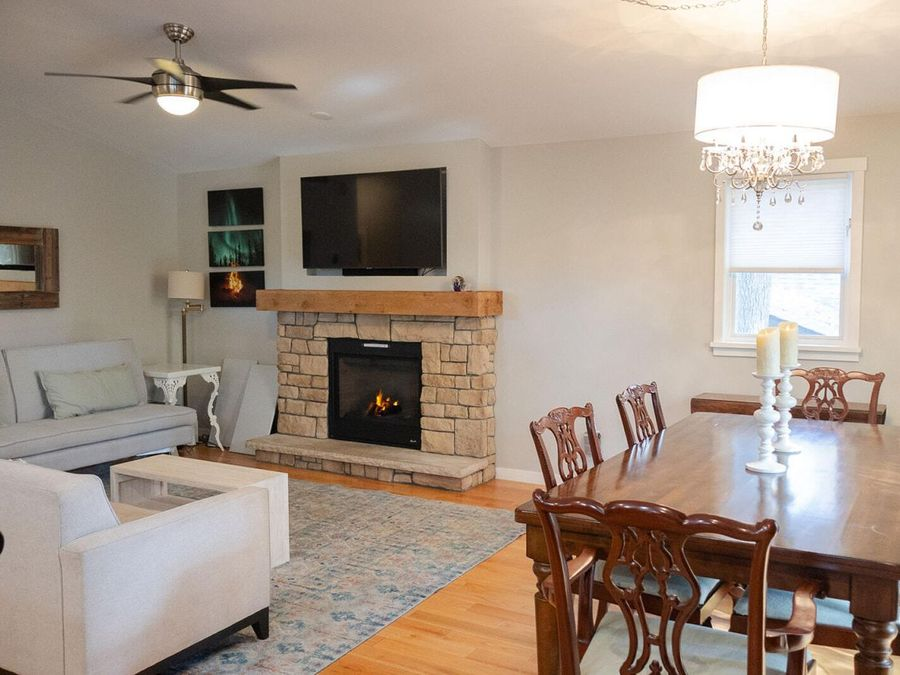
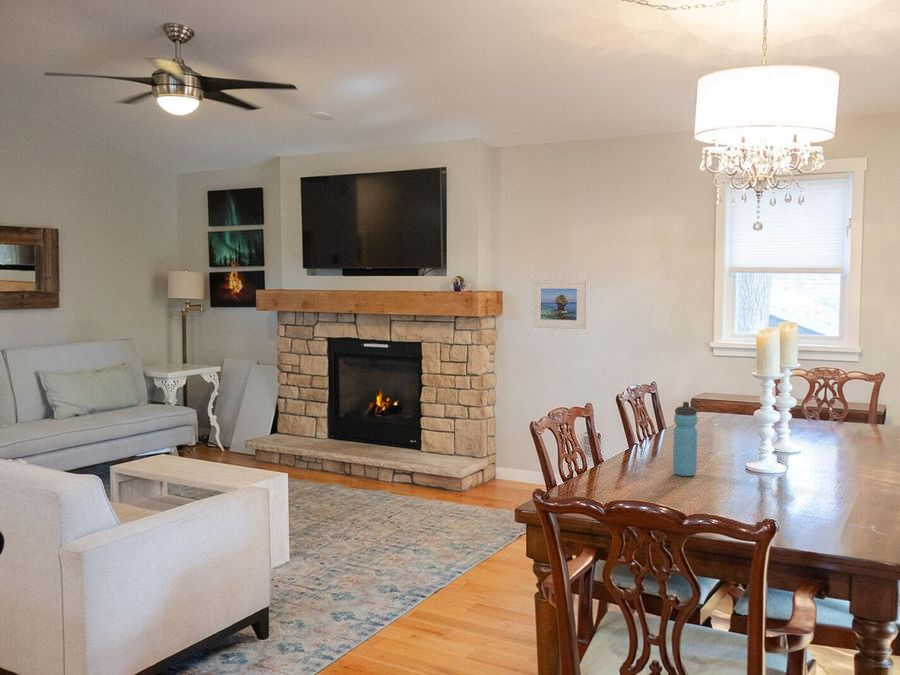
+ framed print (558, 304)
+ water bottle (685, 438)
